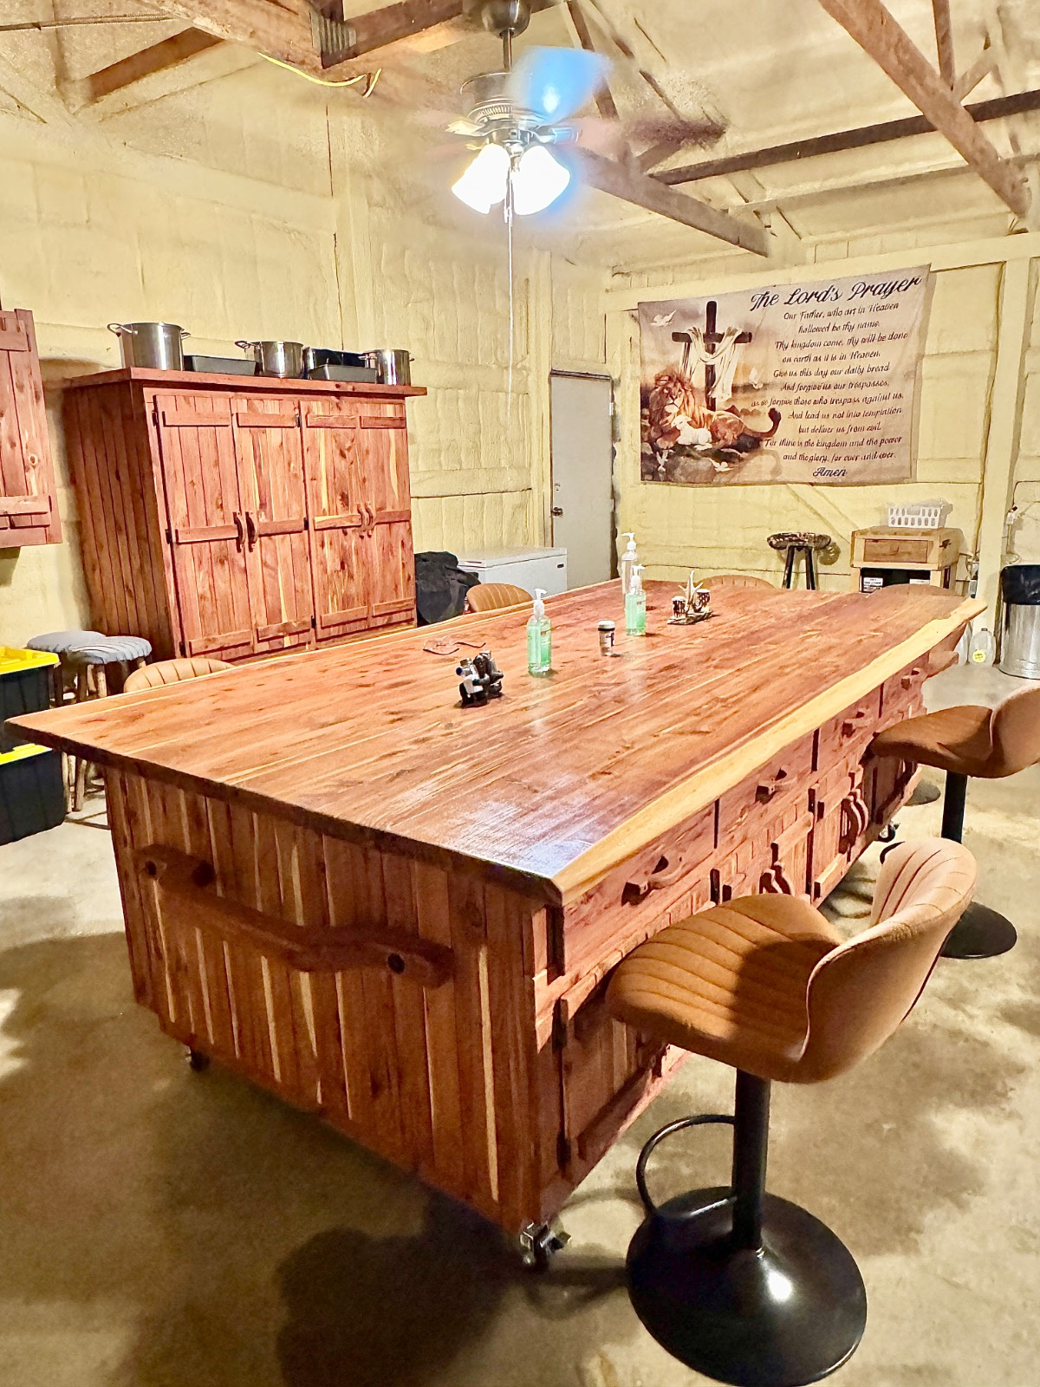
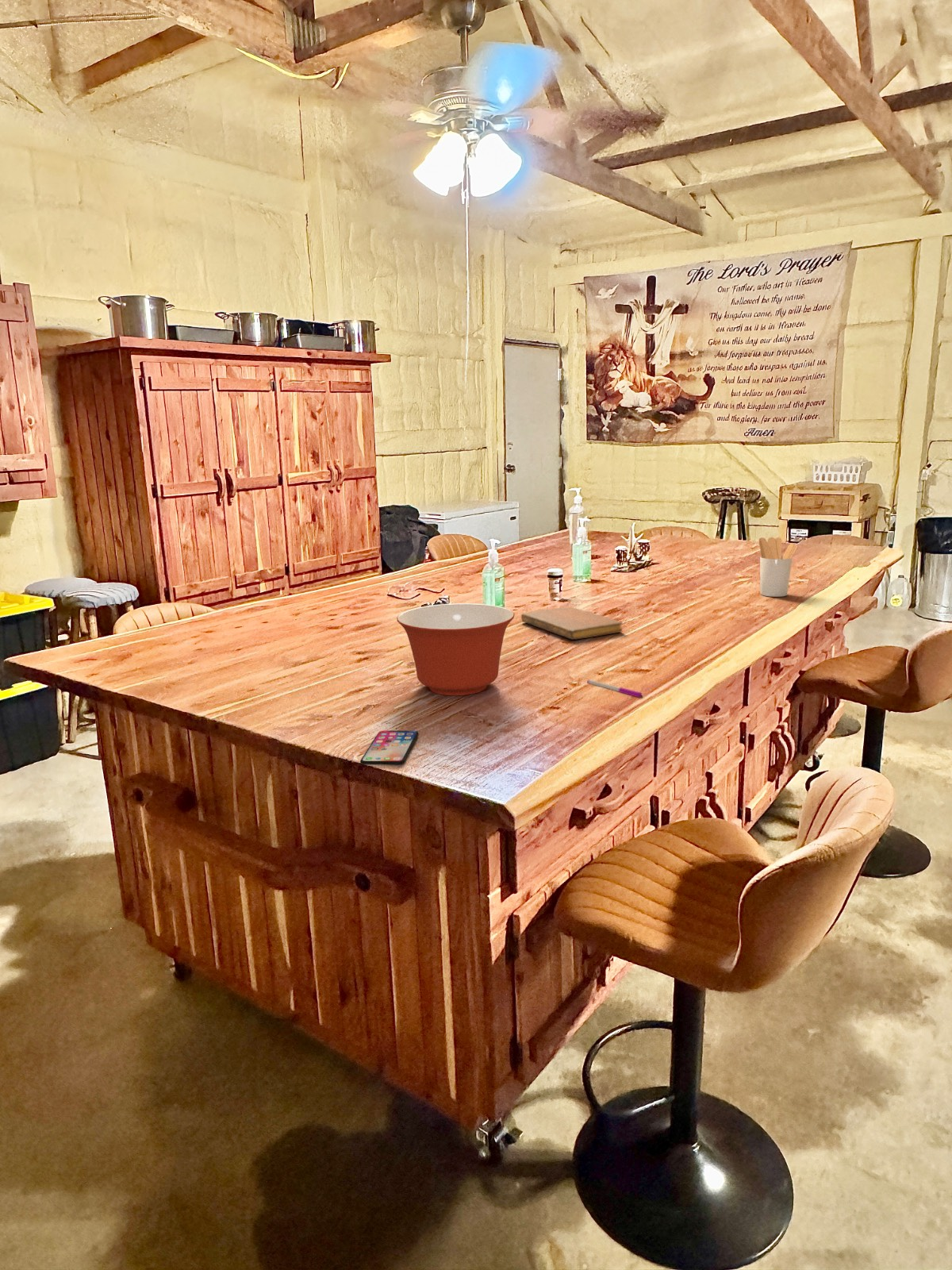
+ mixing bowl (456, 651)
+ notebook (570, 622)
+ pen (613, 688)
+ utensil holder (773, 565)
+ smartphone (390, 746)
